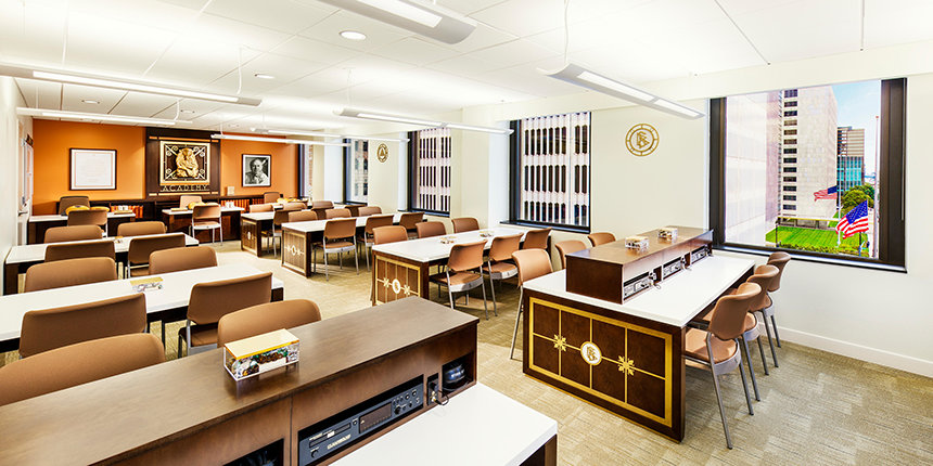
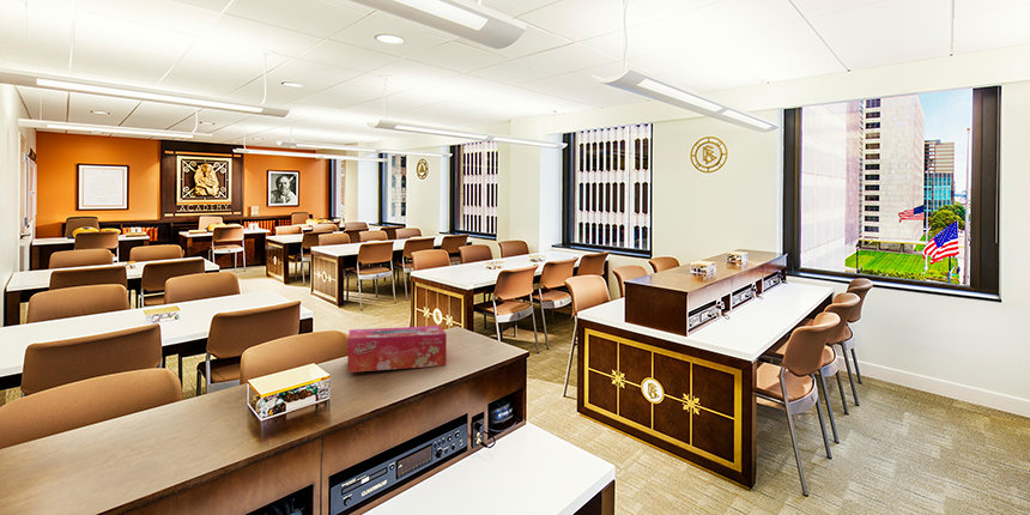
+ tissue box (396, 347)
